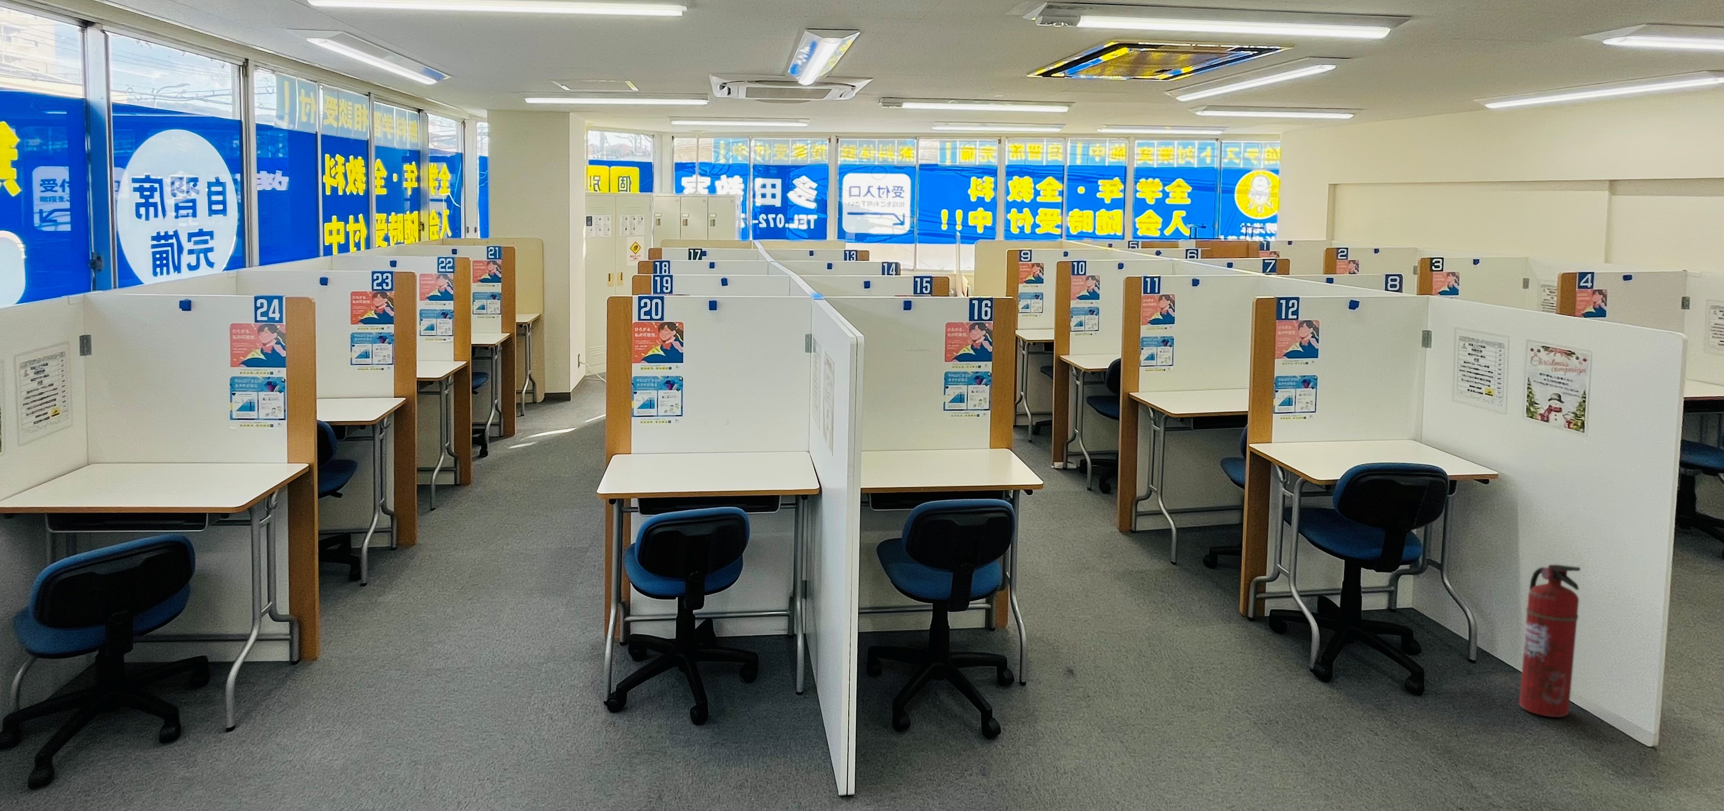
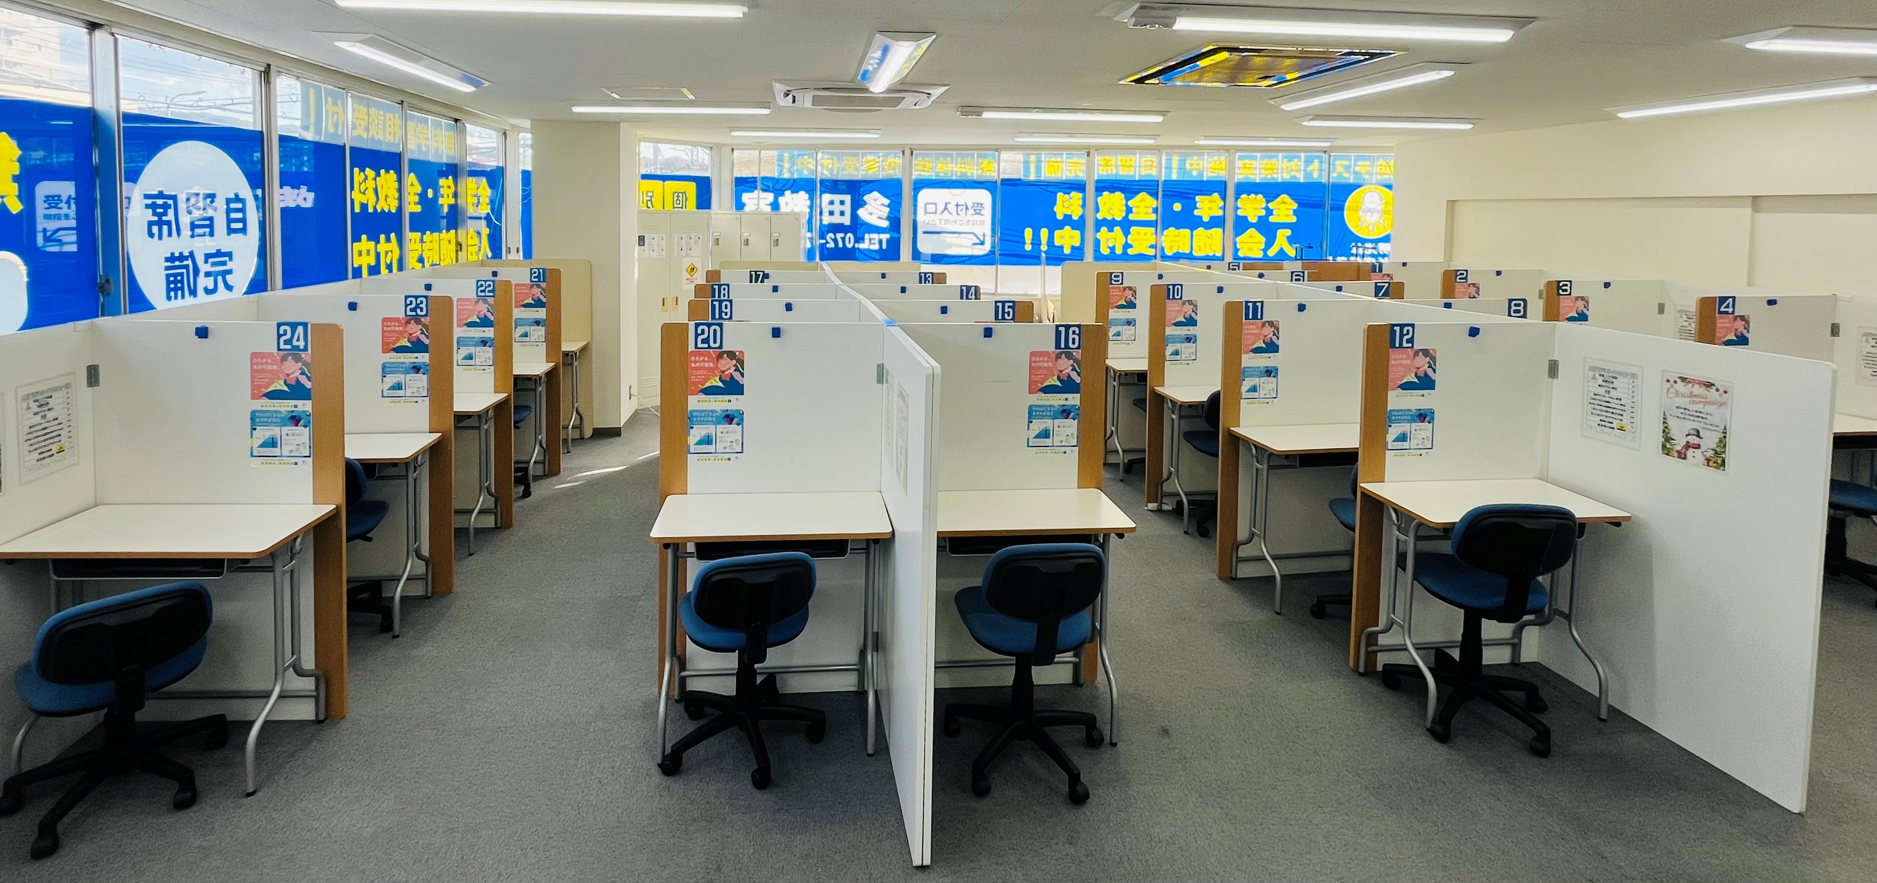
- fire extinguisher (1549, 635)
